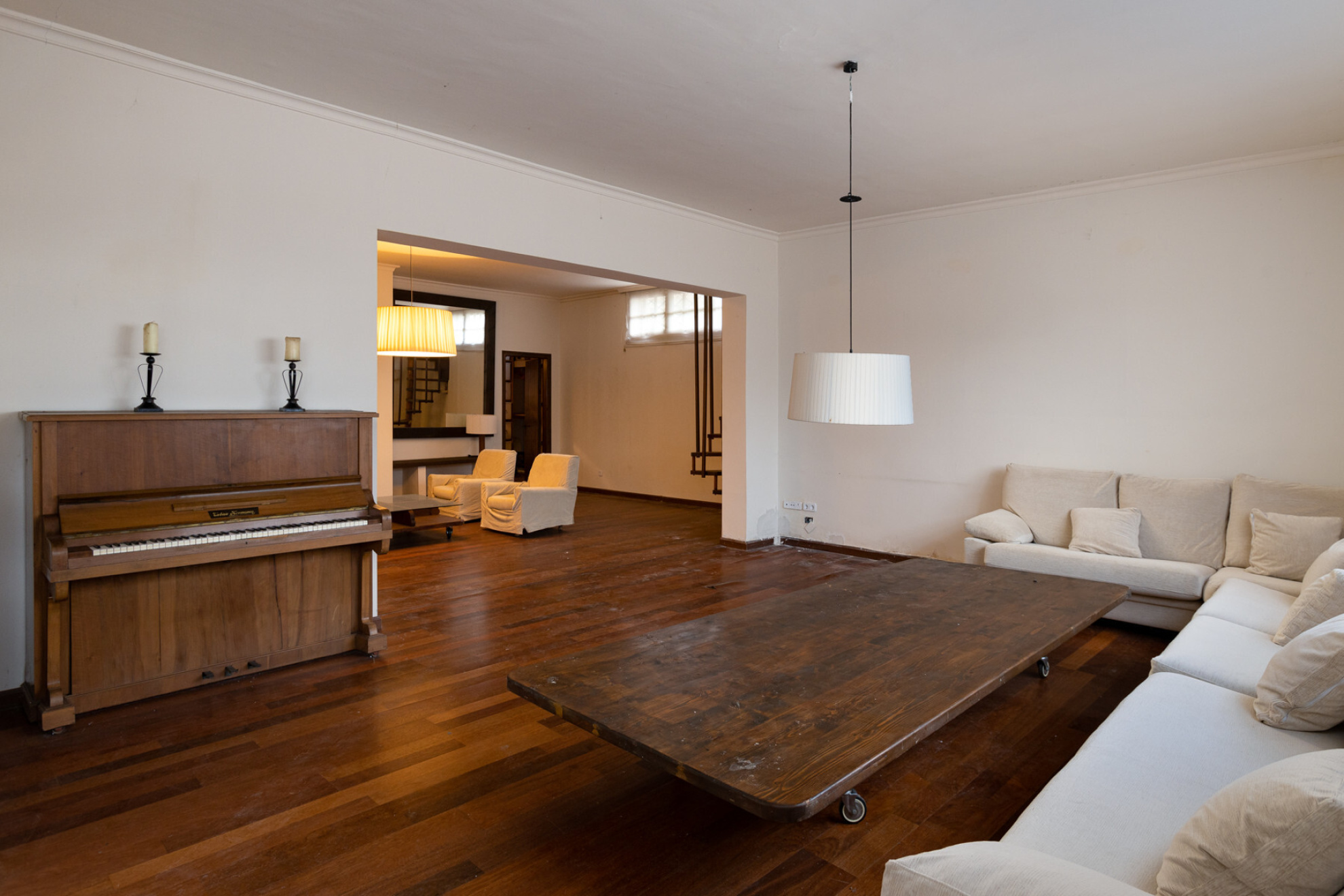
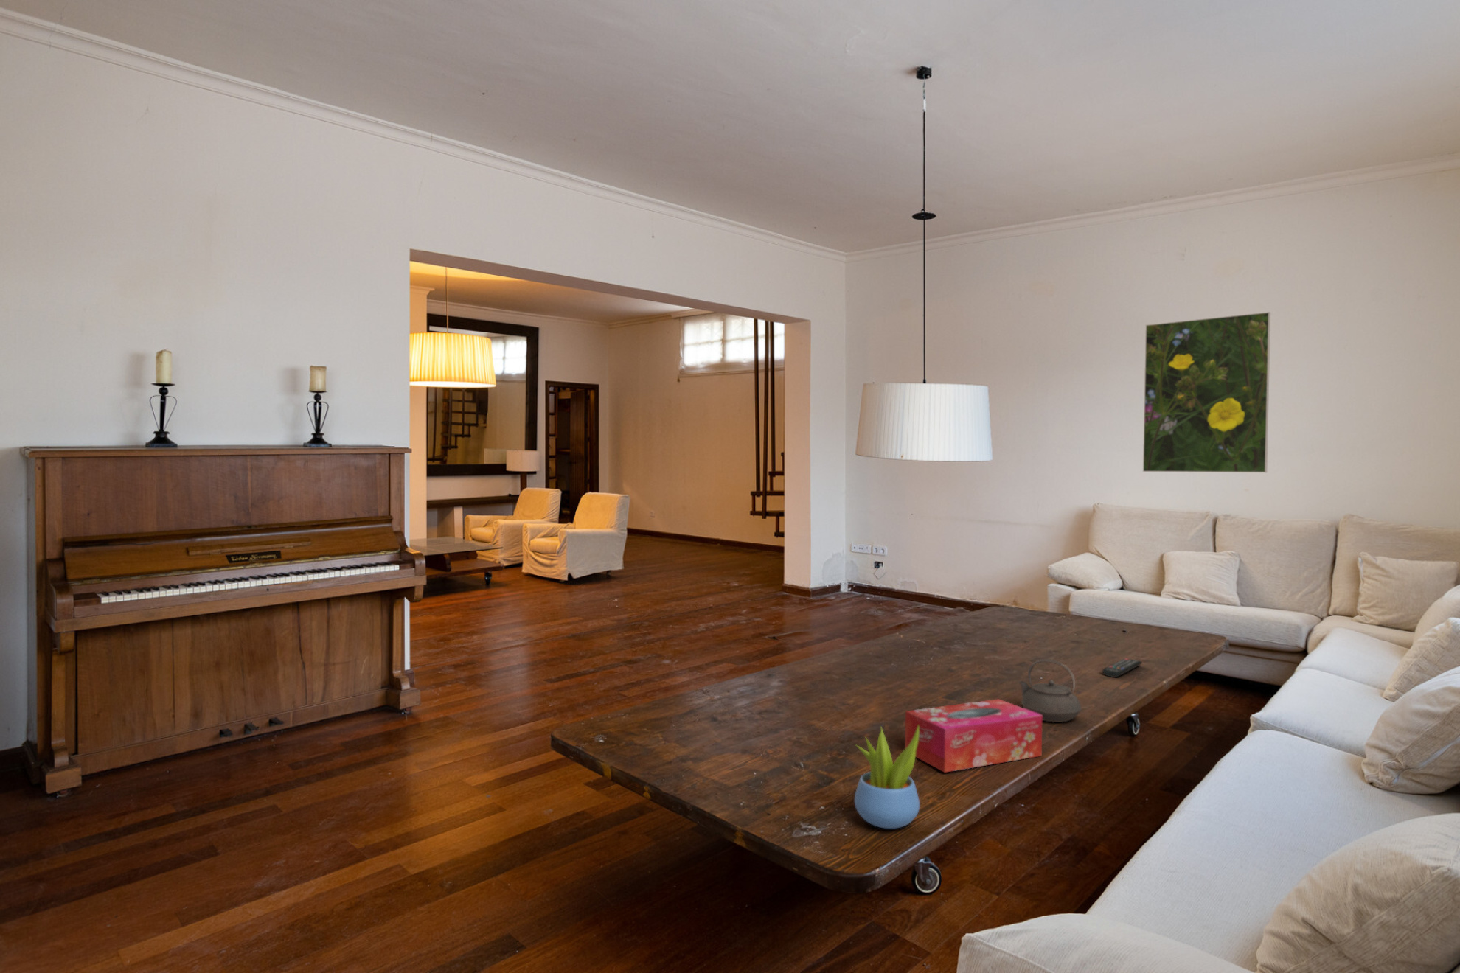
+ succulent plant (888, 772)
+ remote control (1122, 667)
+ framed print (1204, 395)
+ tissue box (972, 733)
+ teapot (1047, 687)
